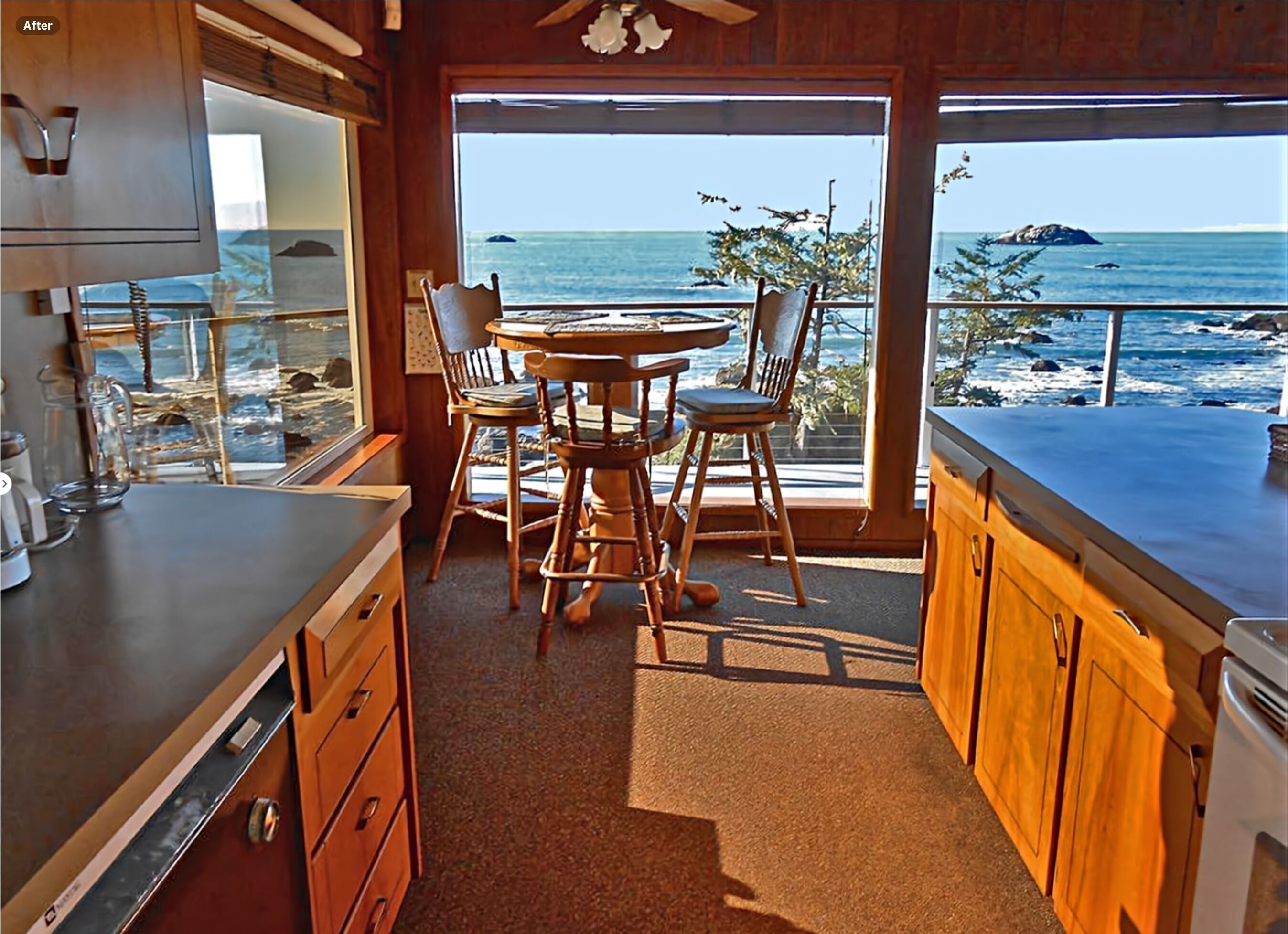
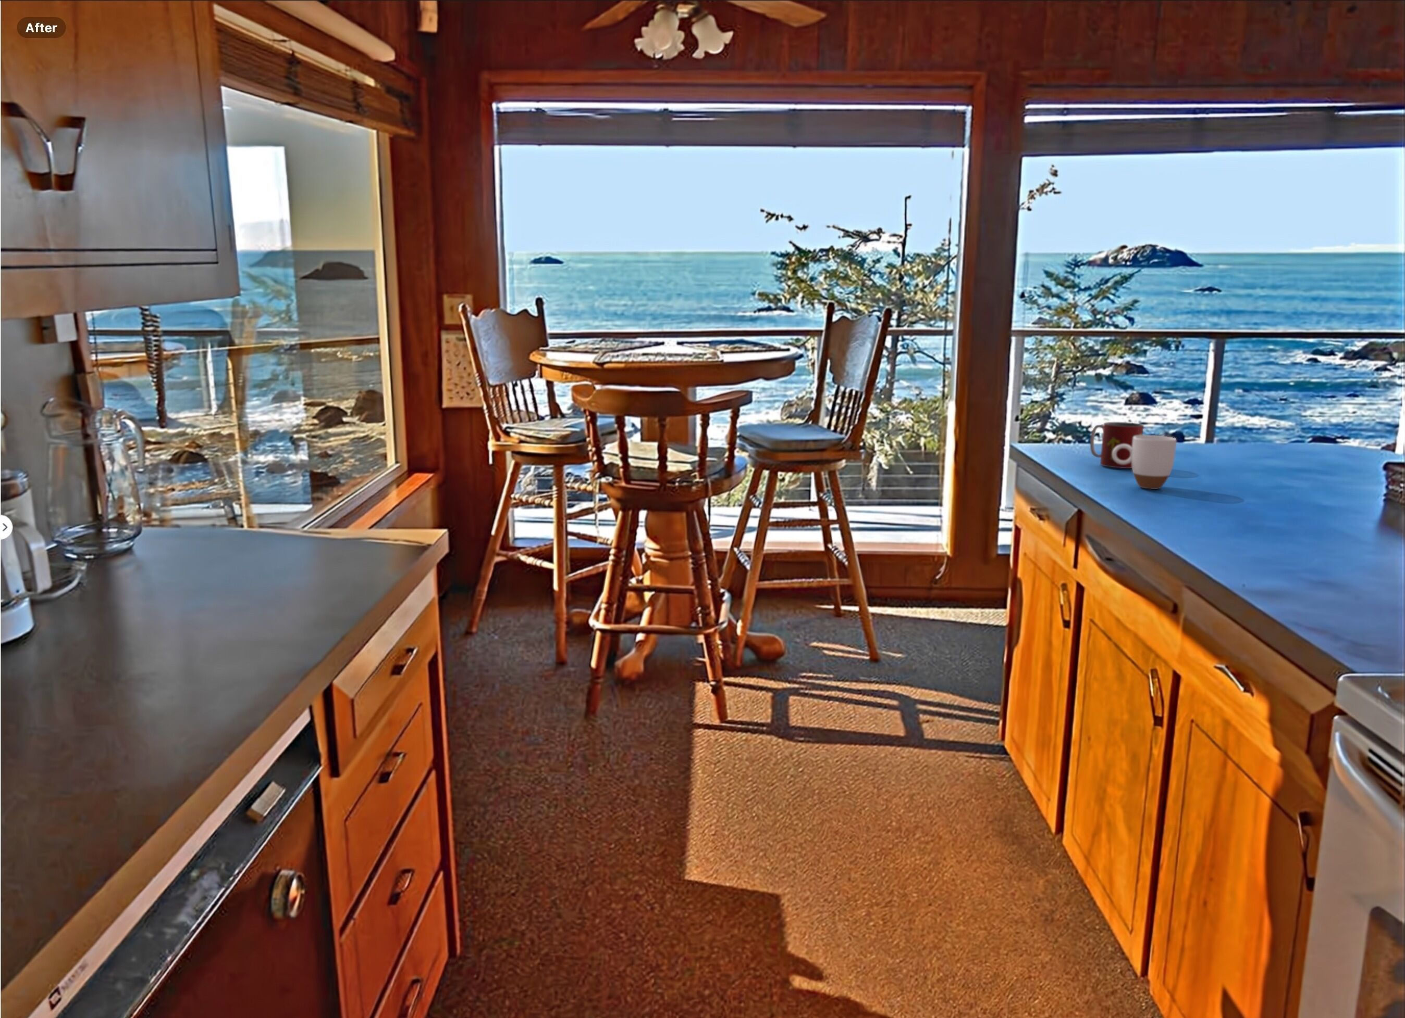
+ mug (1115, 444)
+ mug (1142, 462)
